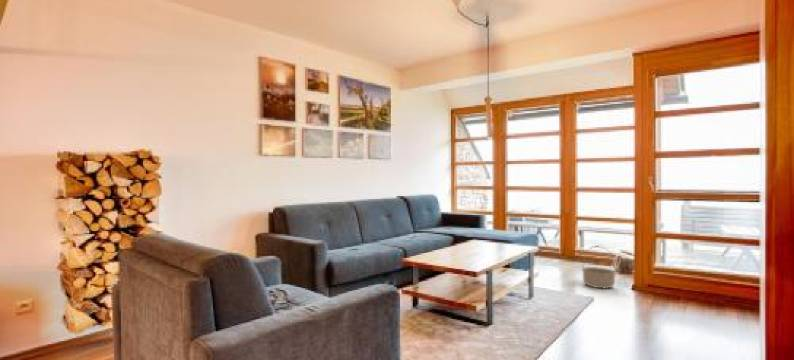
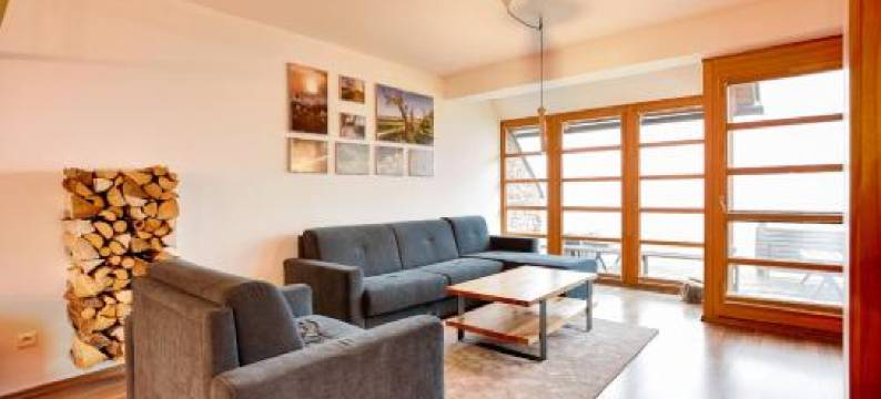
- basket (598, 268)
